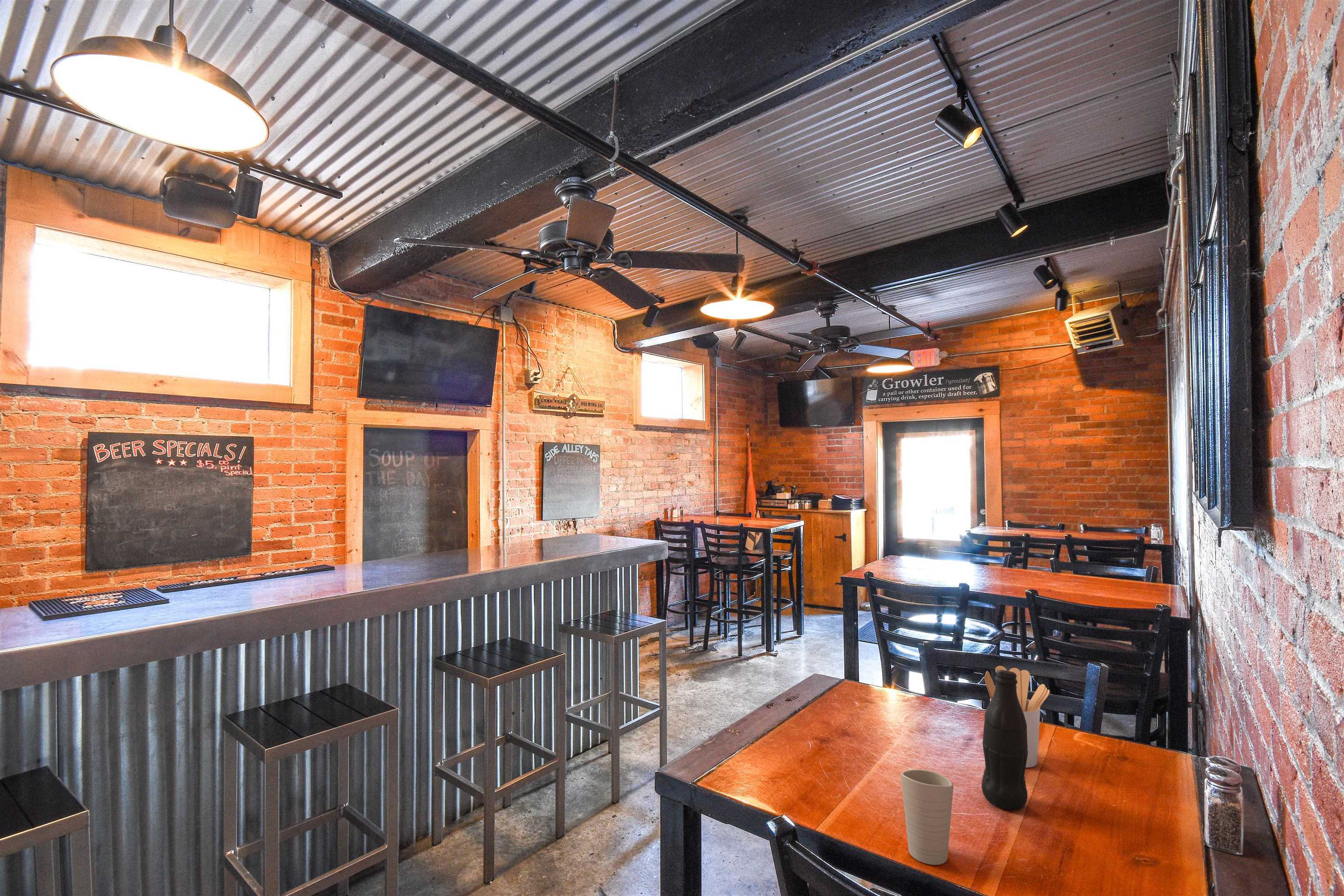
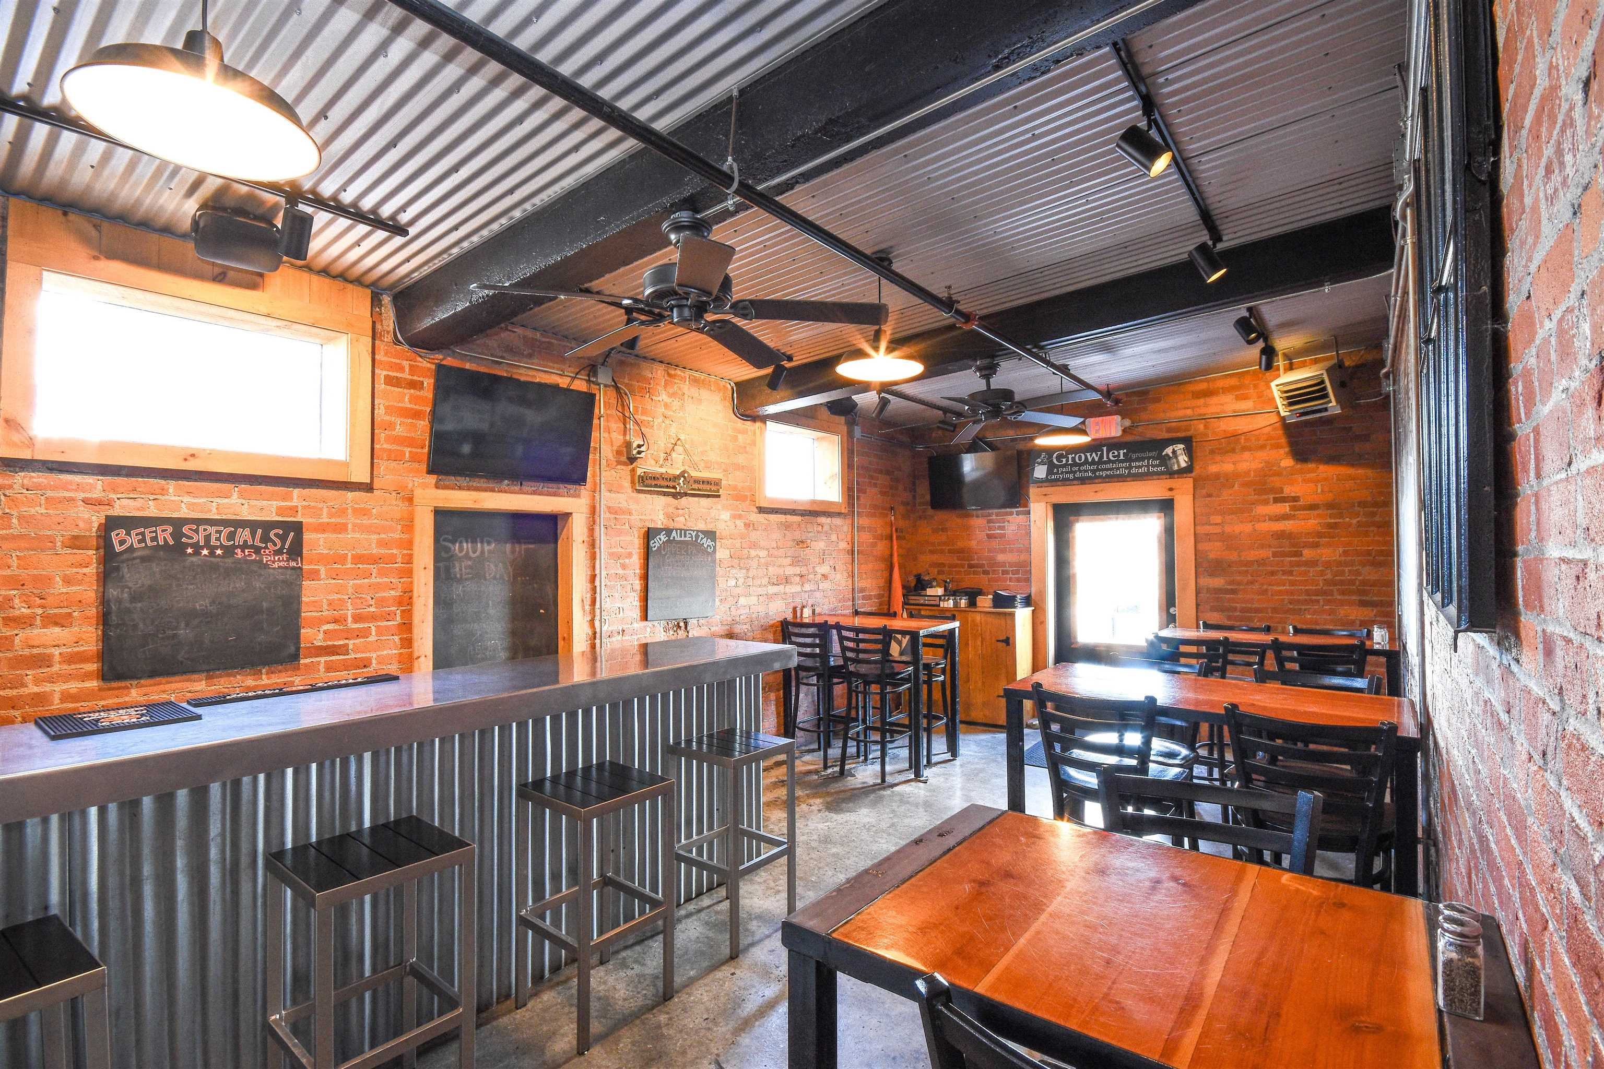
- utensil holder (1022, 709)
- bottle (1004, 735)
- cup (927, 813)
